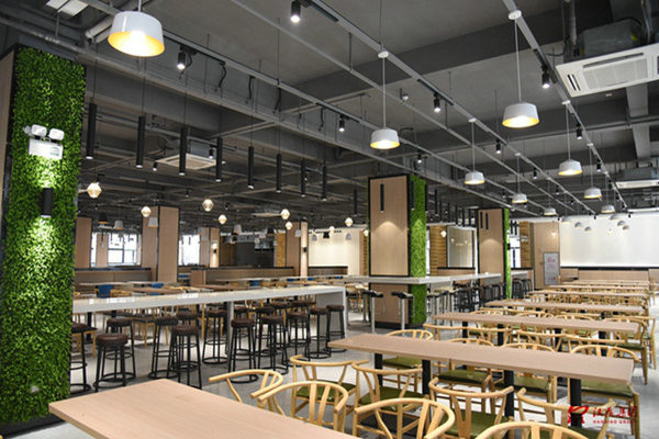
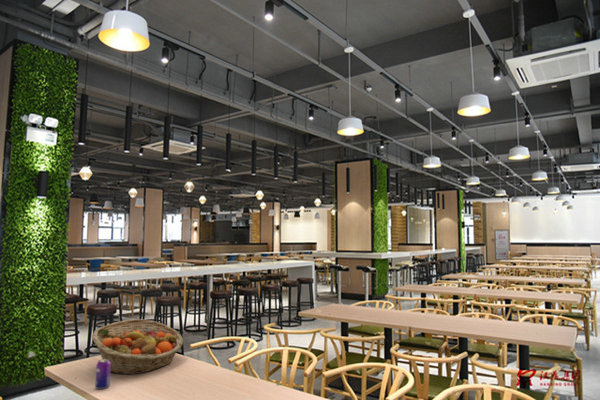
+ beverage can (103, 373)
+ fruit basket (139, 344)
